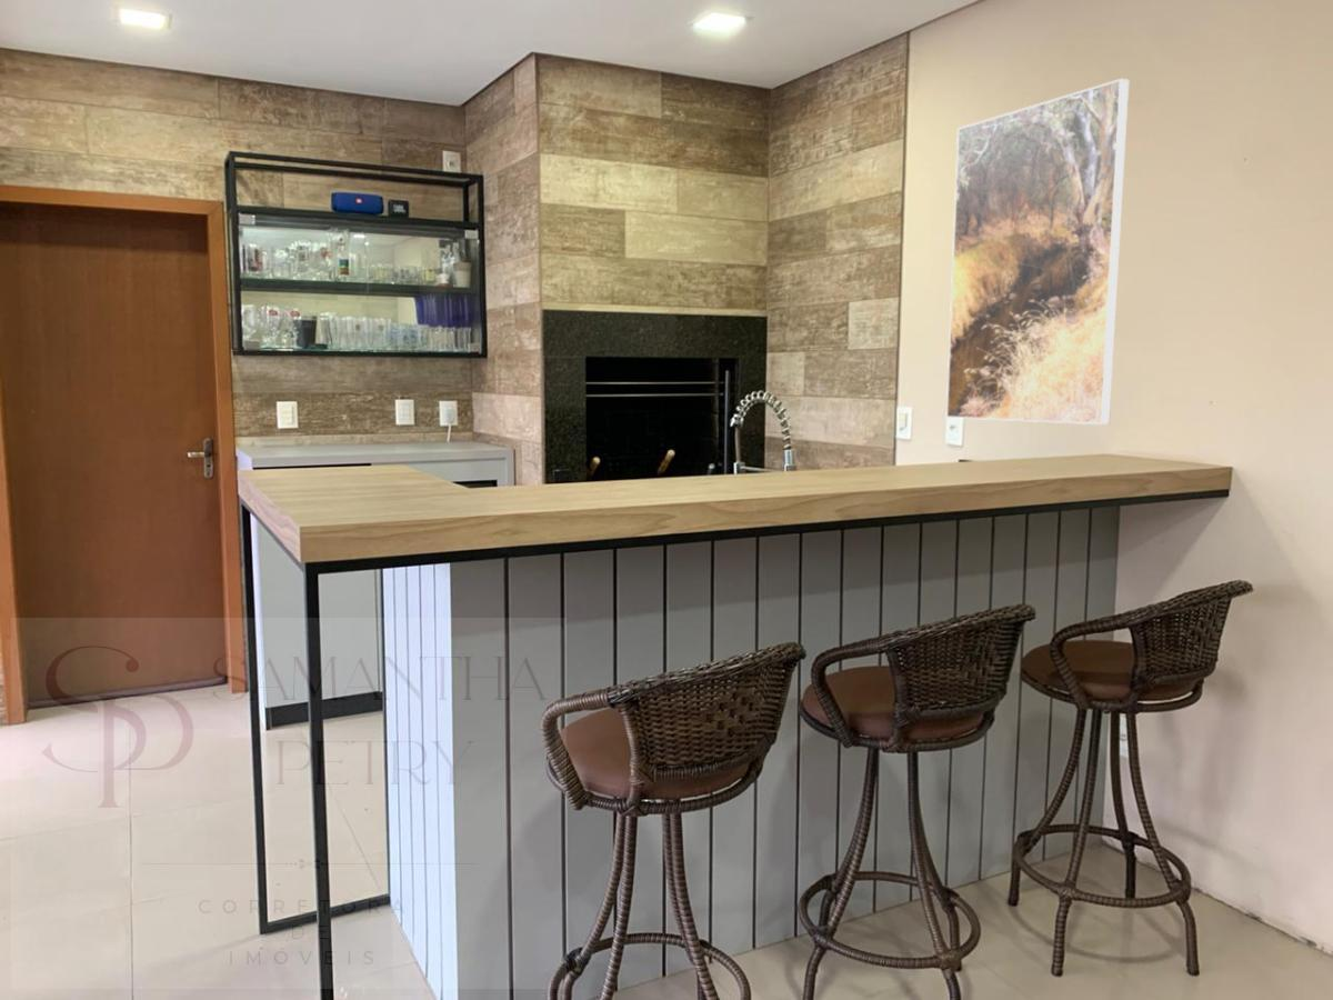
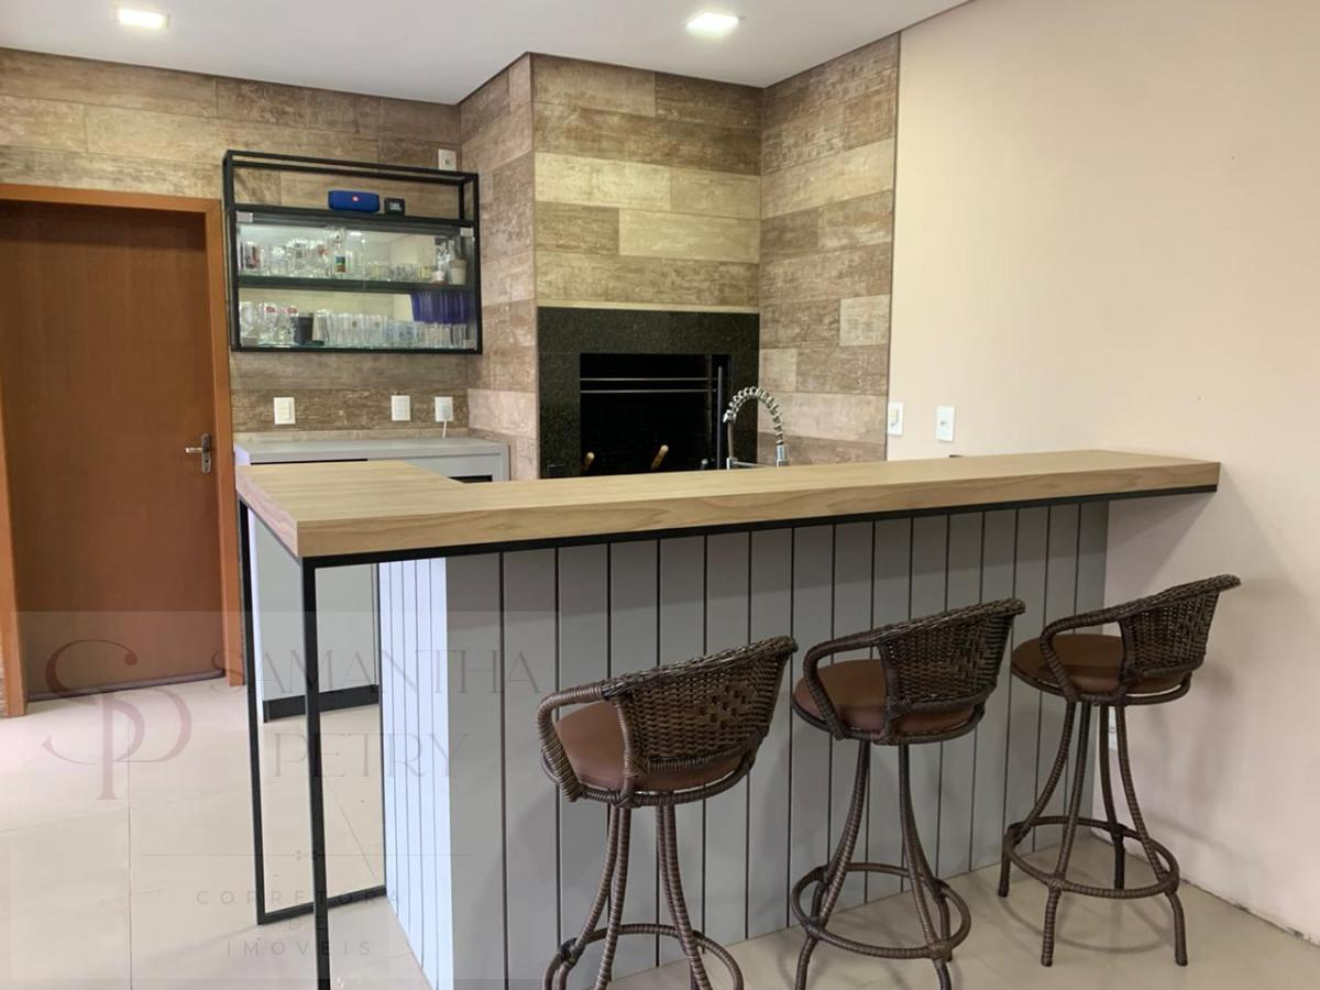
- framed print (1028, 266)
